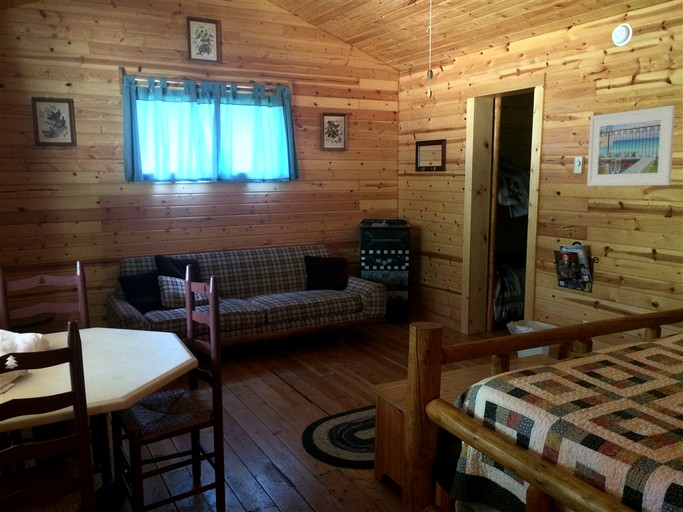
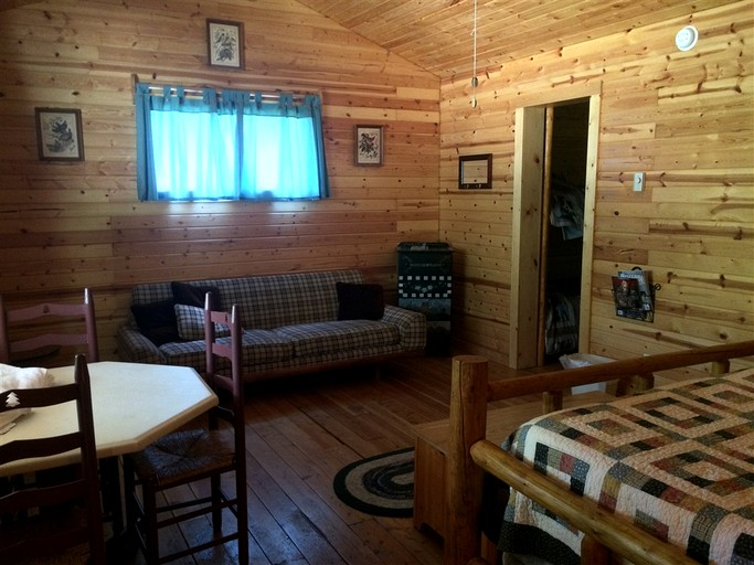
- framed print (628, 148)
